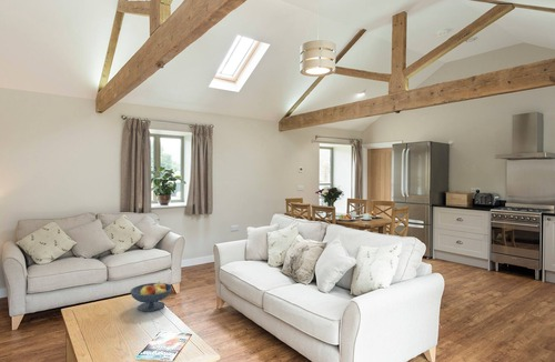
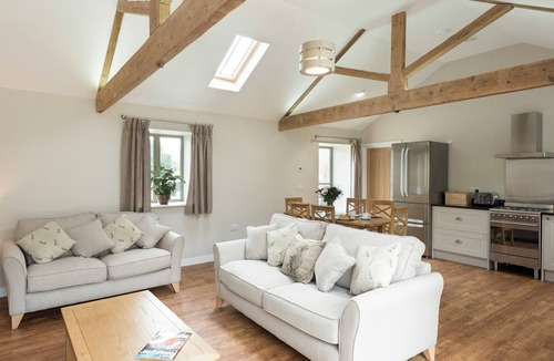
- fruit bowl (151, 294)
